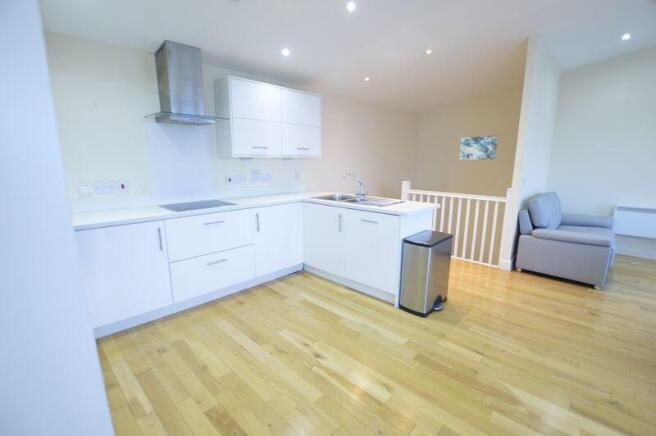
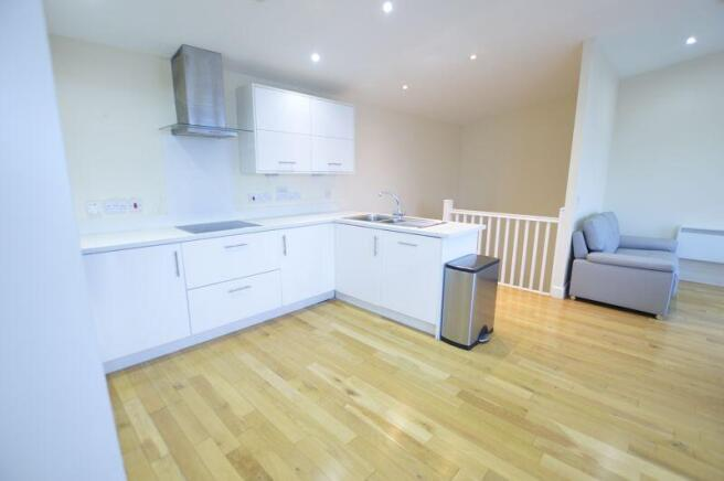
- wall art (477, 148)
